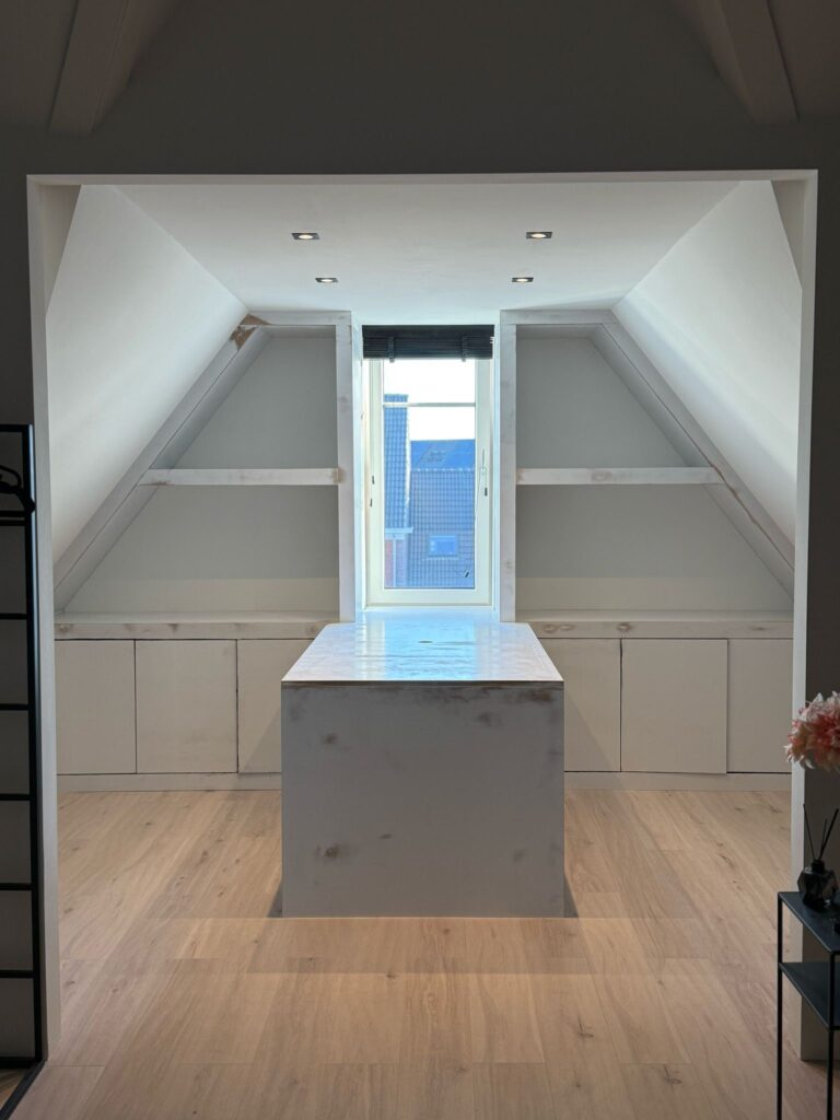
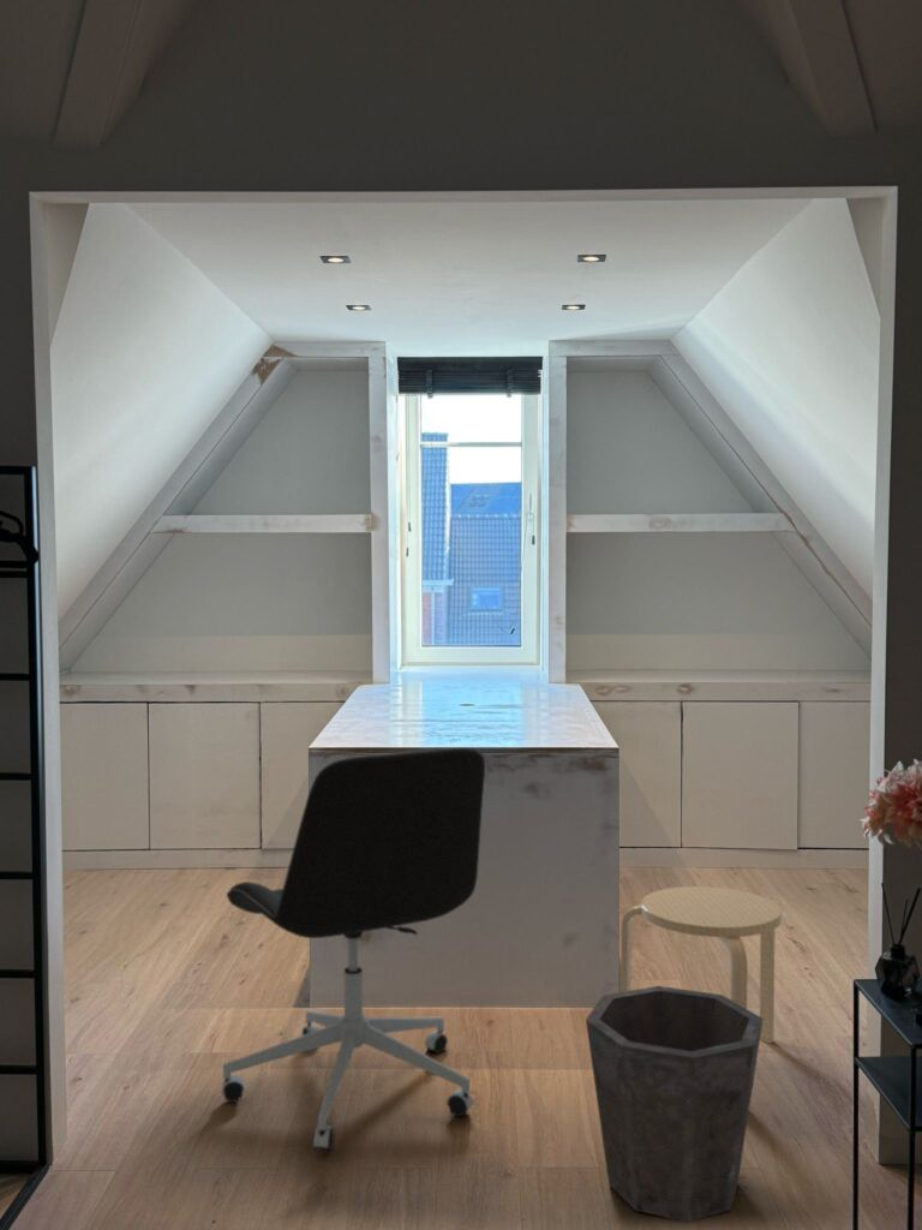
+ office chair (353, 913)
+ waste bin (673, 1101)
+ stool (731, 989)
